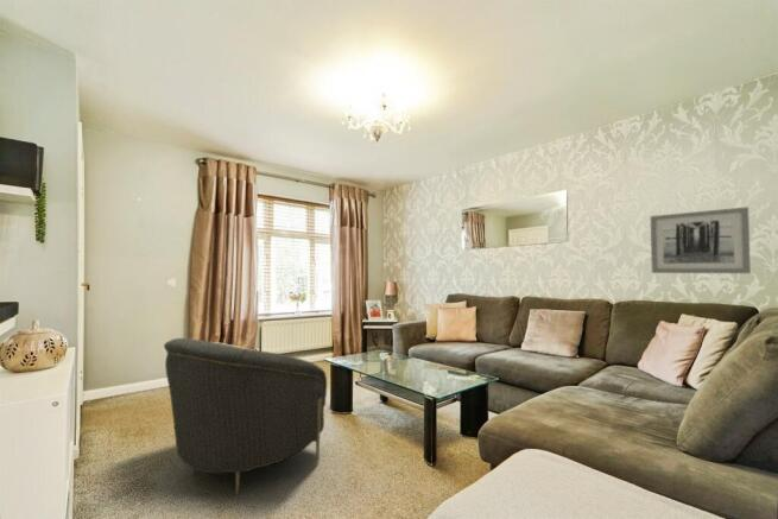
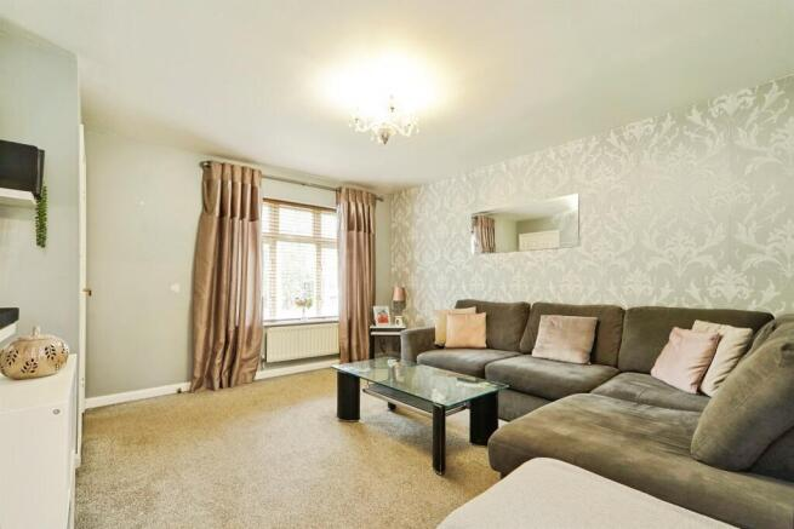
- wall art (696, 242)
- armchair (245, 398)
